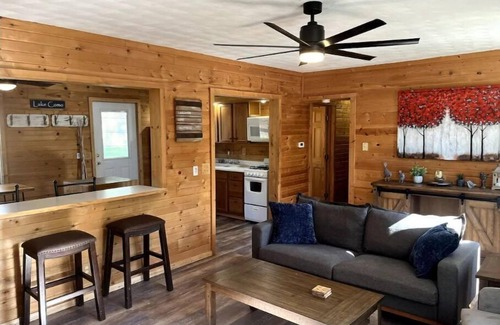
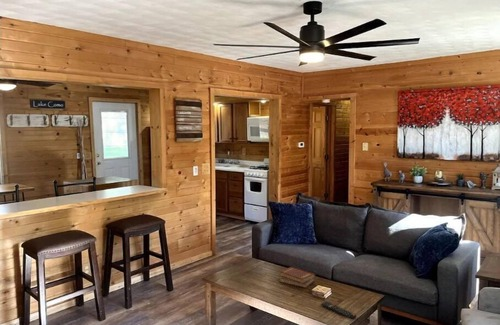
+ book set (296, 276)
+ remote control (338, 310)
